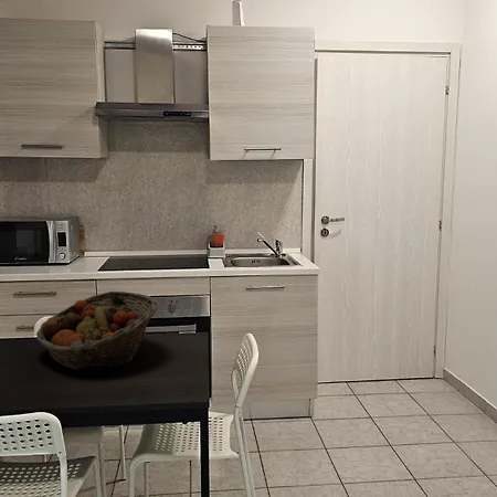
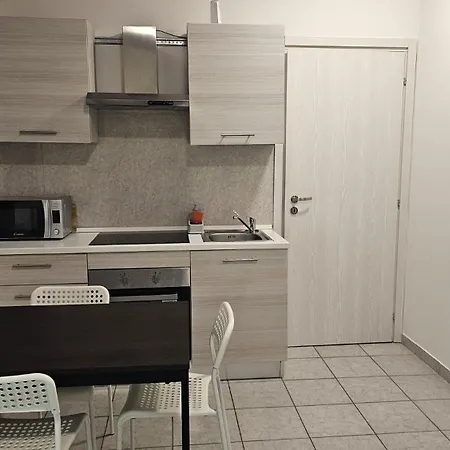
- fruit basket (97, 328)
